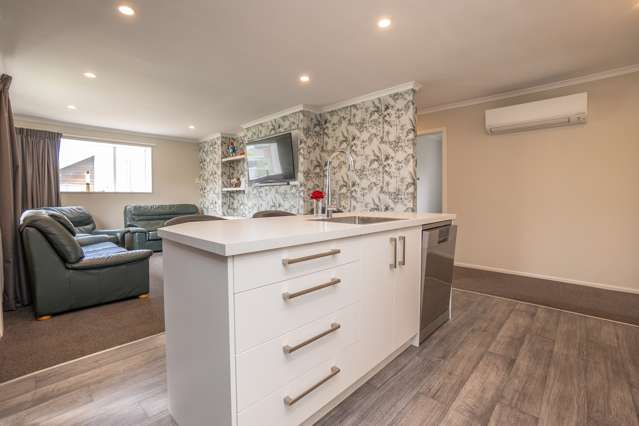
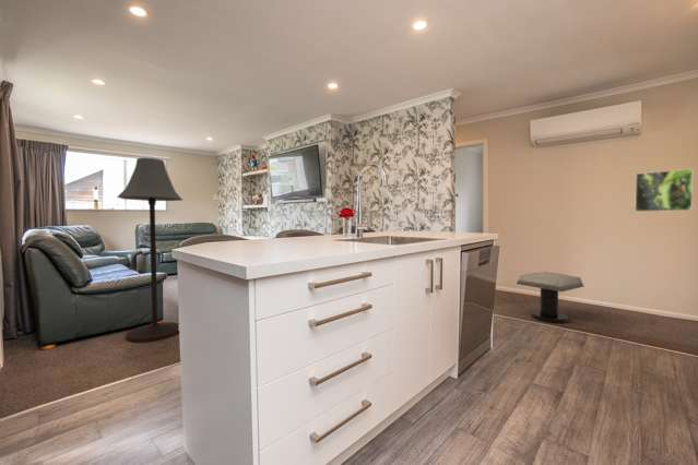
+ stool (548, 295)
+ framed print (662, 191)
+ floor lamp (153, 247)
